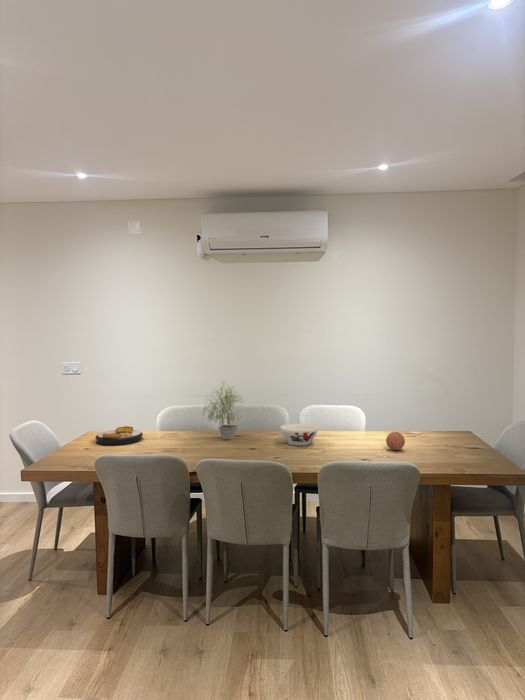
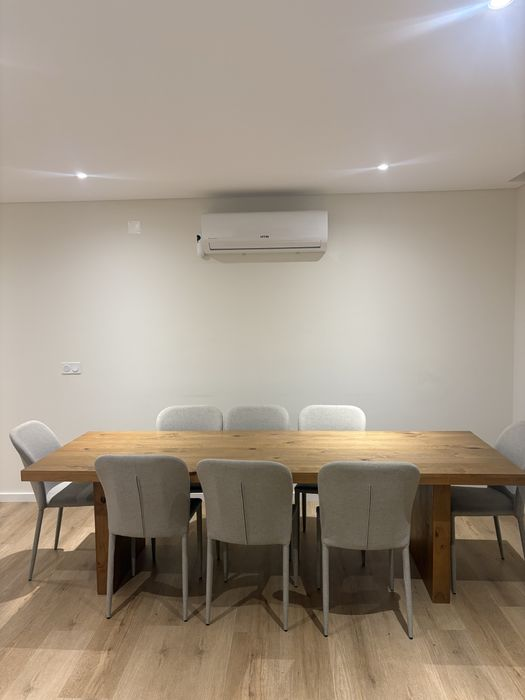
- bowl (299, 435)
- decorative ball (395, 440)
- potted plant (223, 410)
- plate (119, 434)
